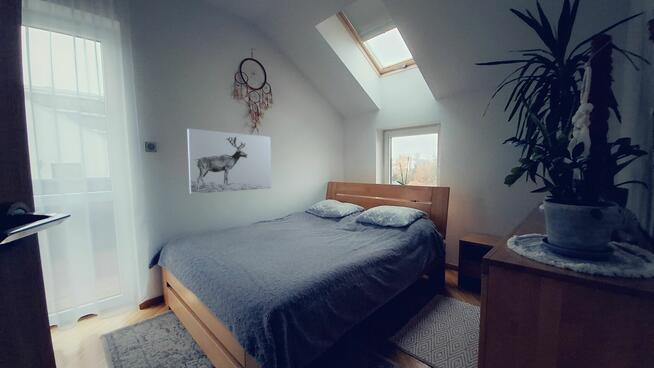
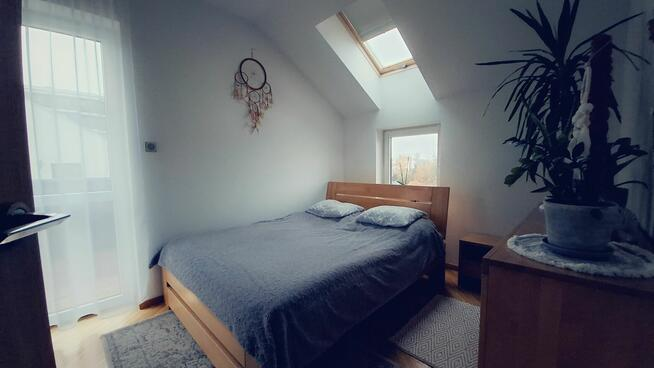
- wall art (234, 162)
